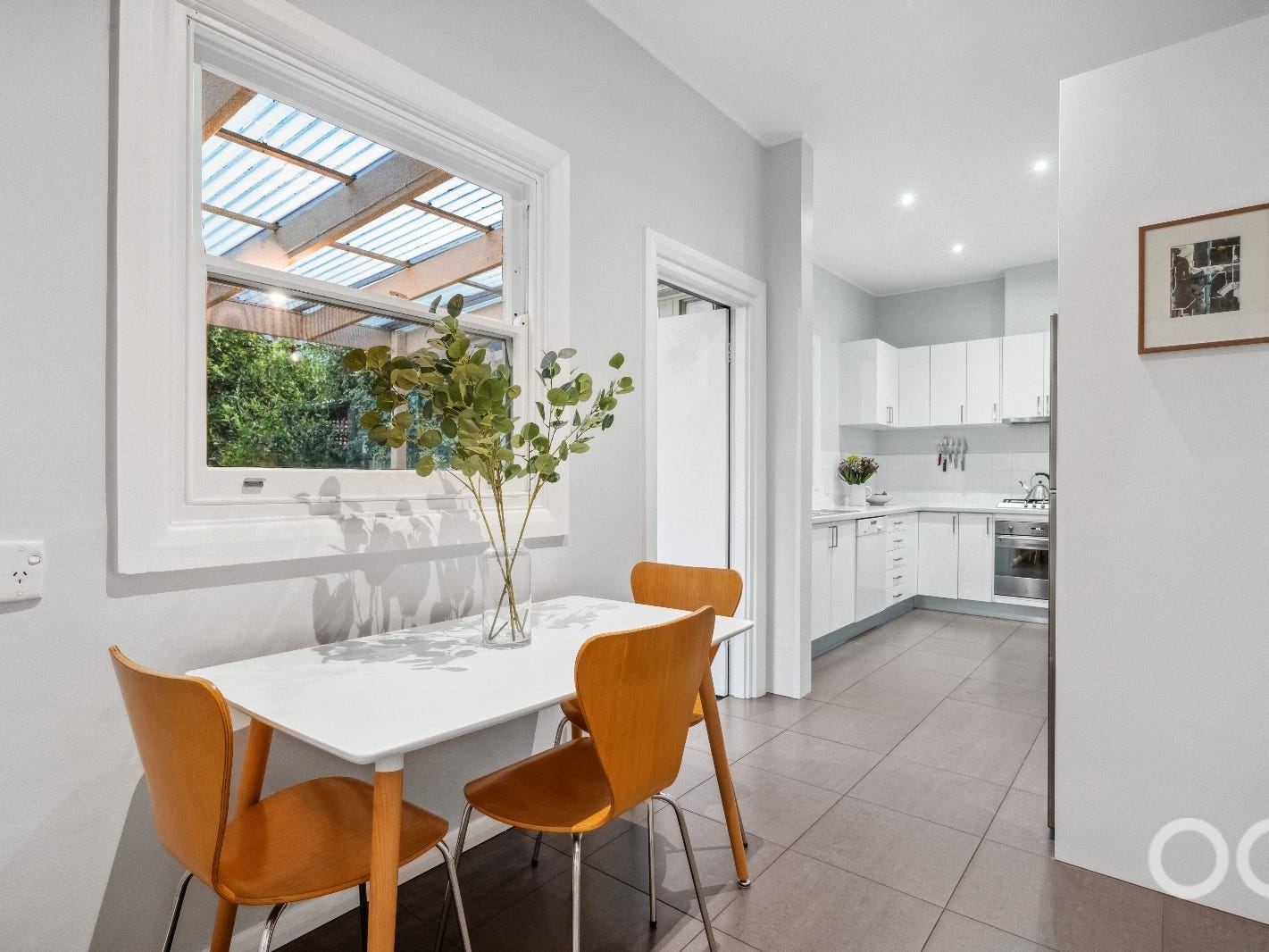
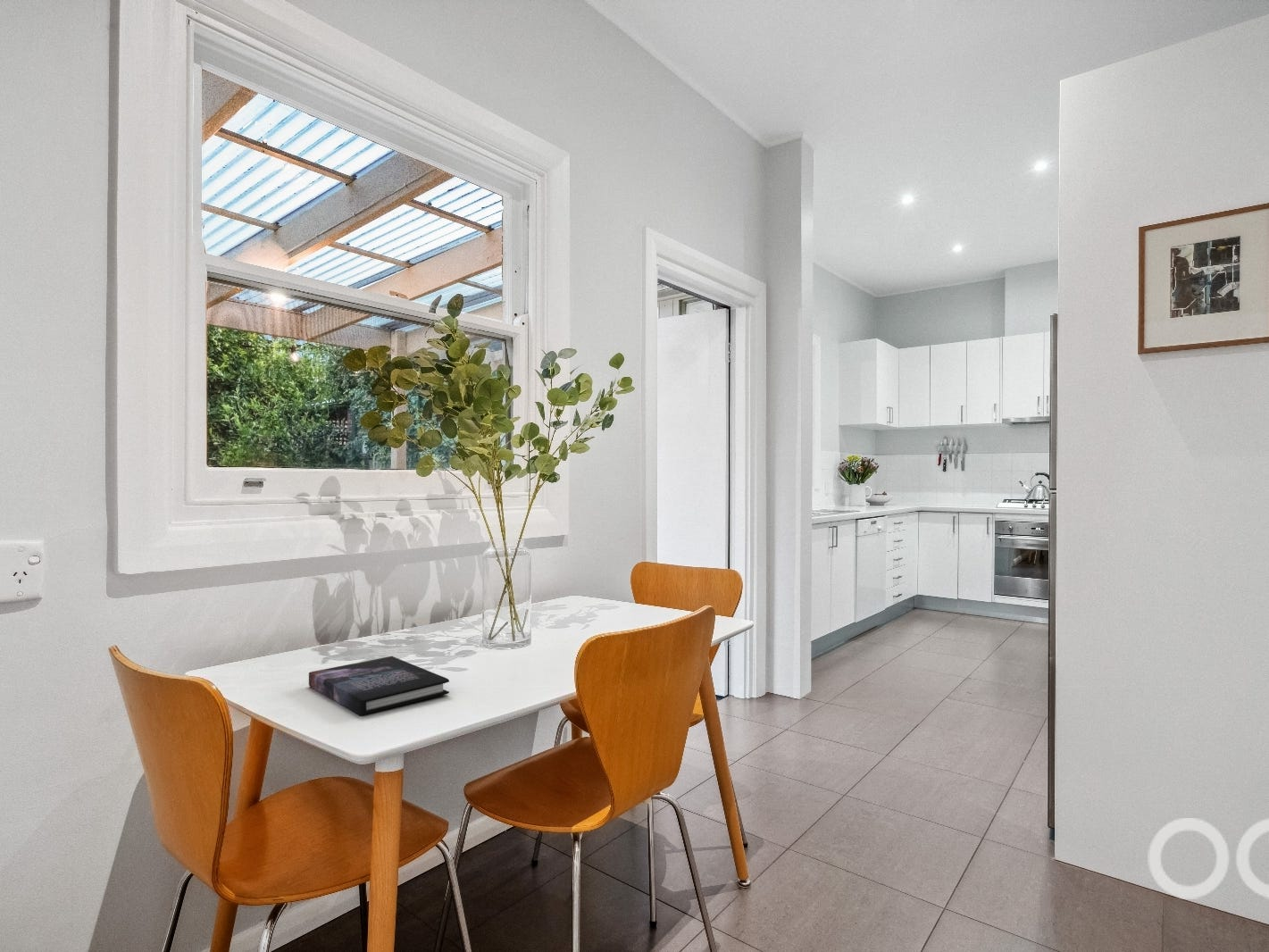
+ book (377, 682)
